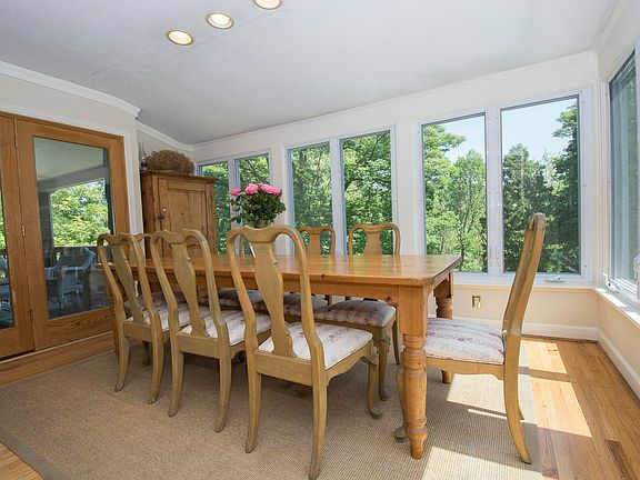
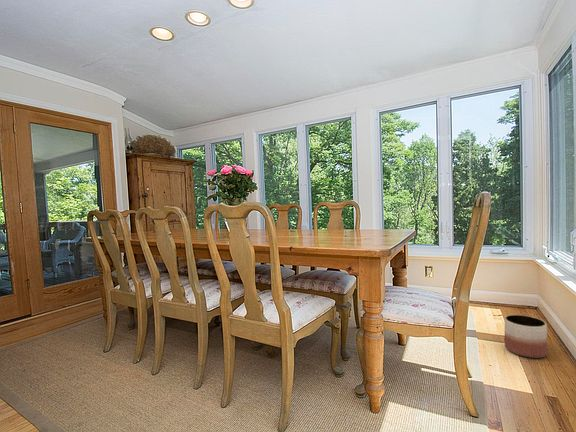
+ planter (525, 335)
